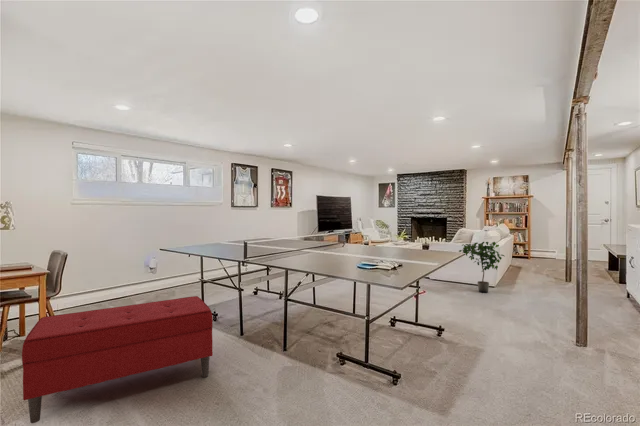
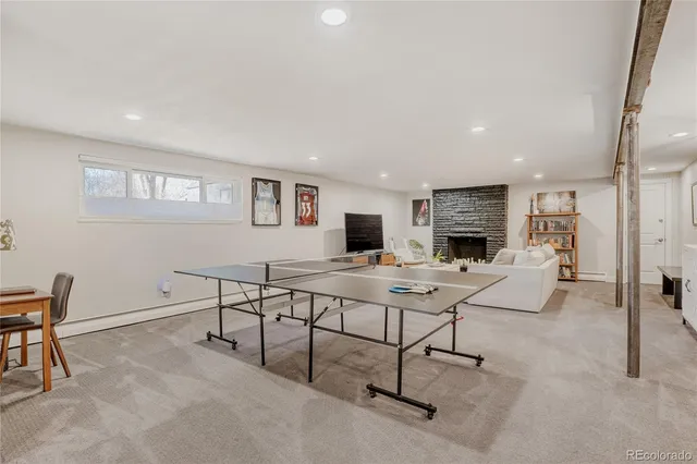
- potted plant (482, 266)
- bench (129, 347)
